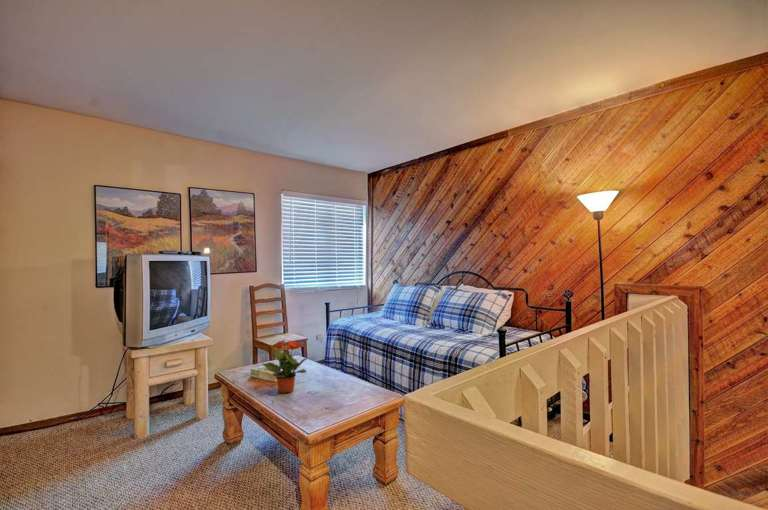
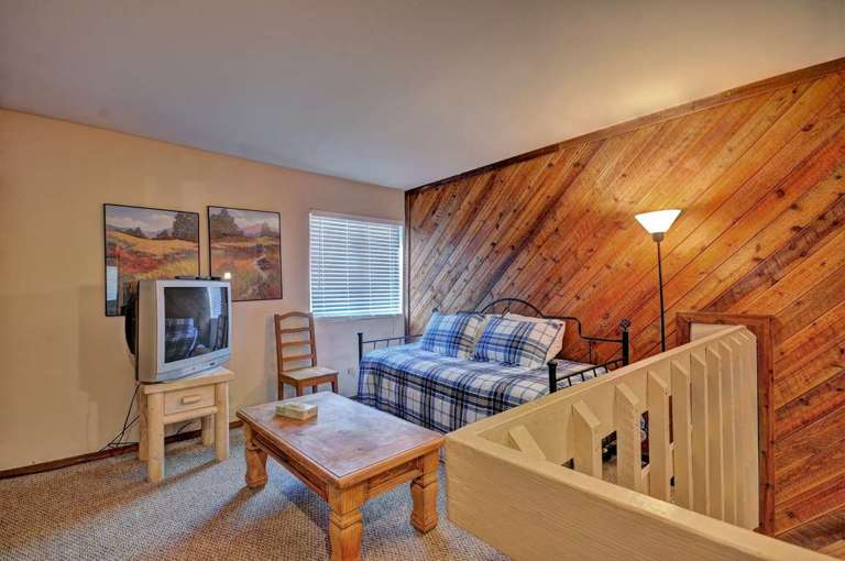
- potted plant (286, 364)
